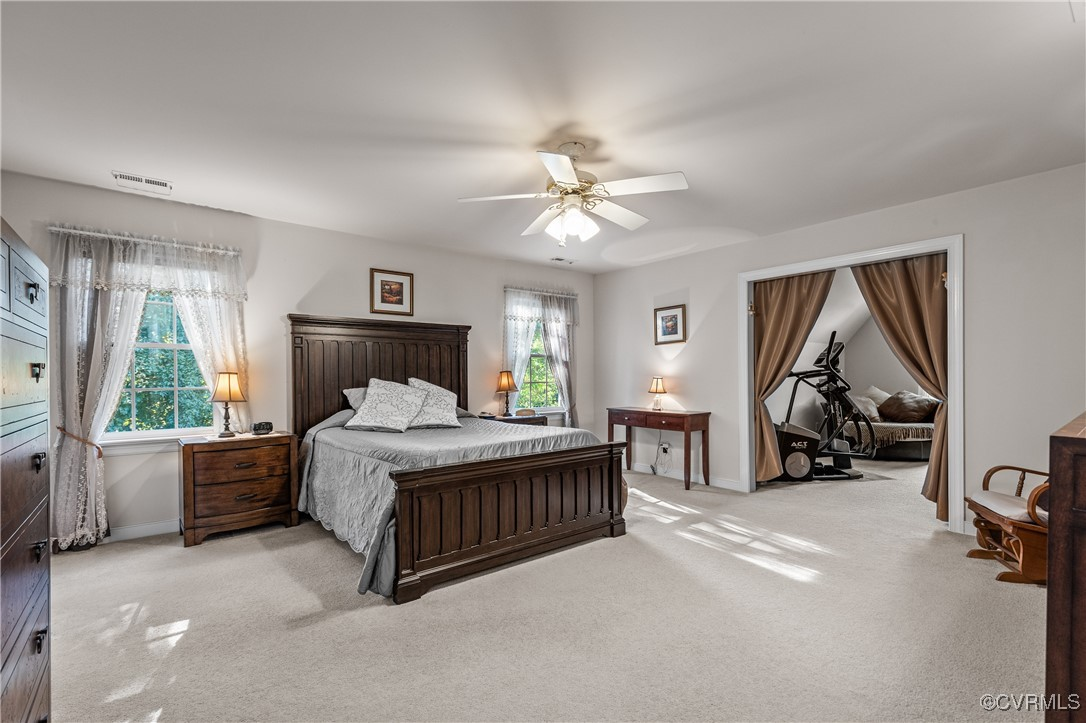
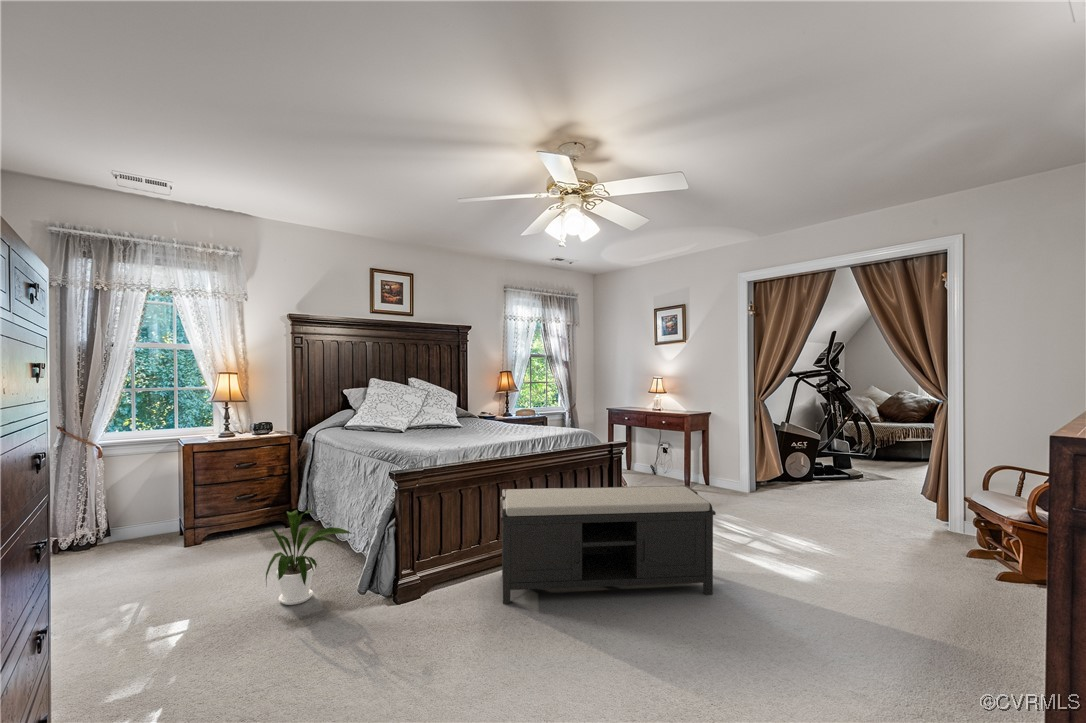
+ bench (602, 539)
+ house plant (297, 552)
